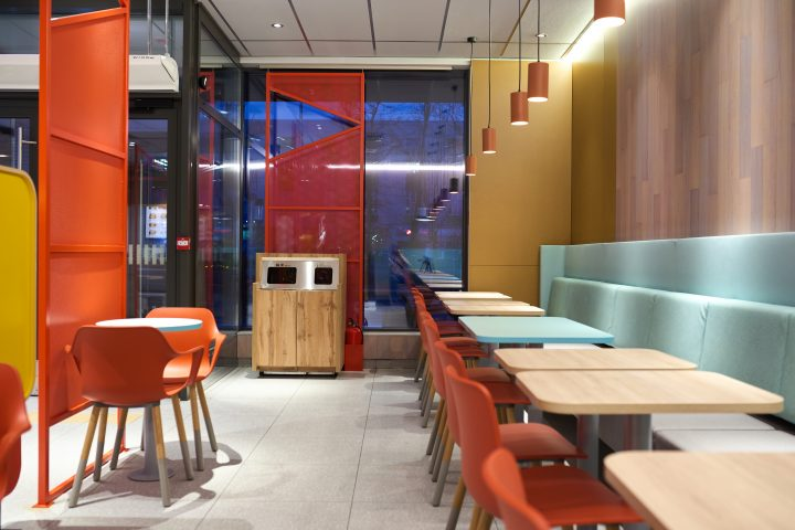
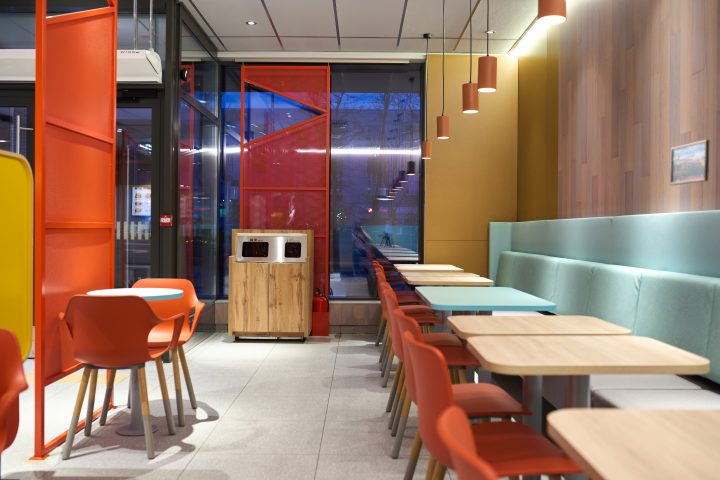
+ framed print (688, 163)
